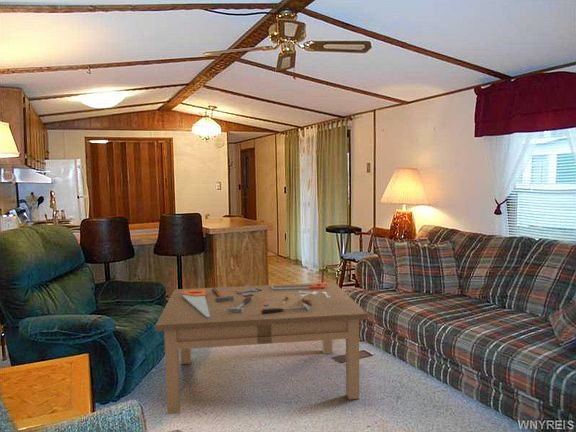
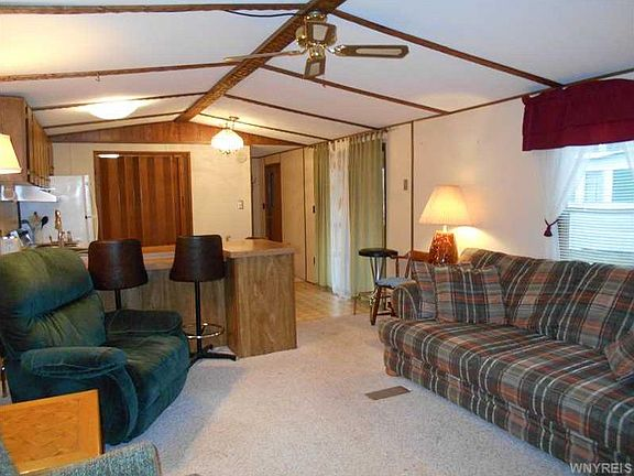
- coffee table (260, 337)
